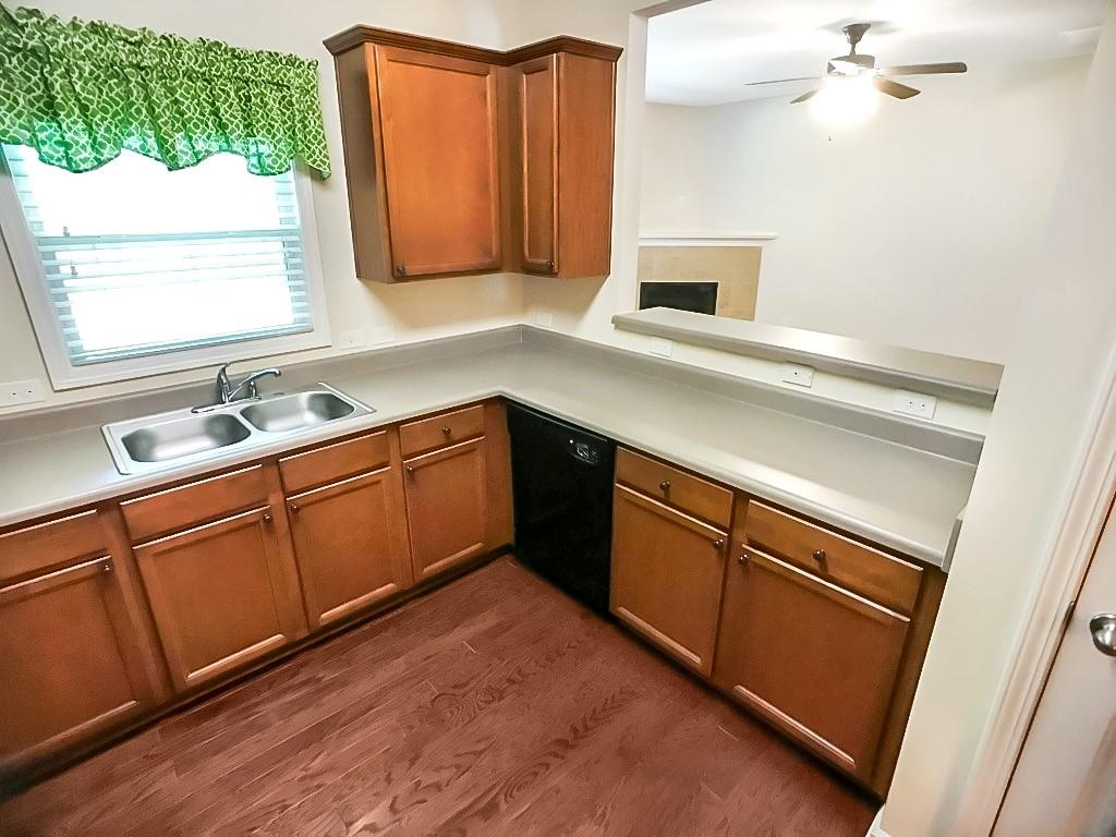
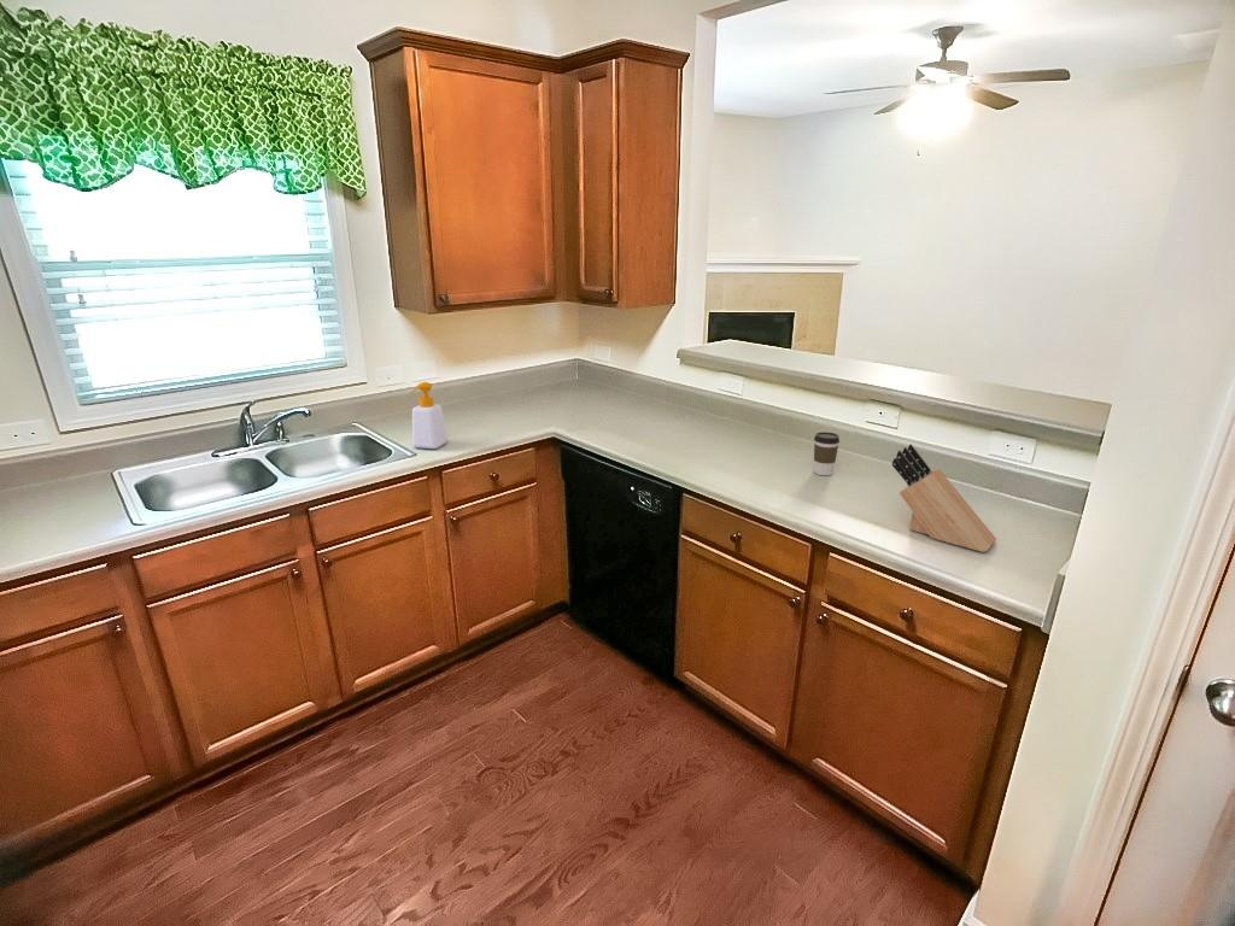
+ coffee cup (825, 453)
+ soap bottle (423, 415)
+ knife block (942, 494)
